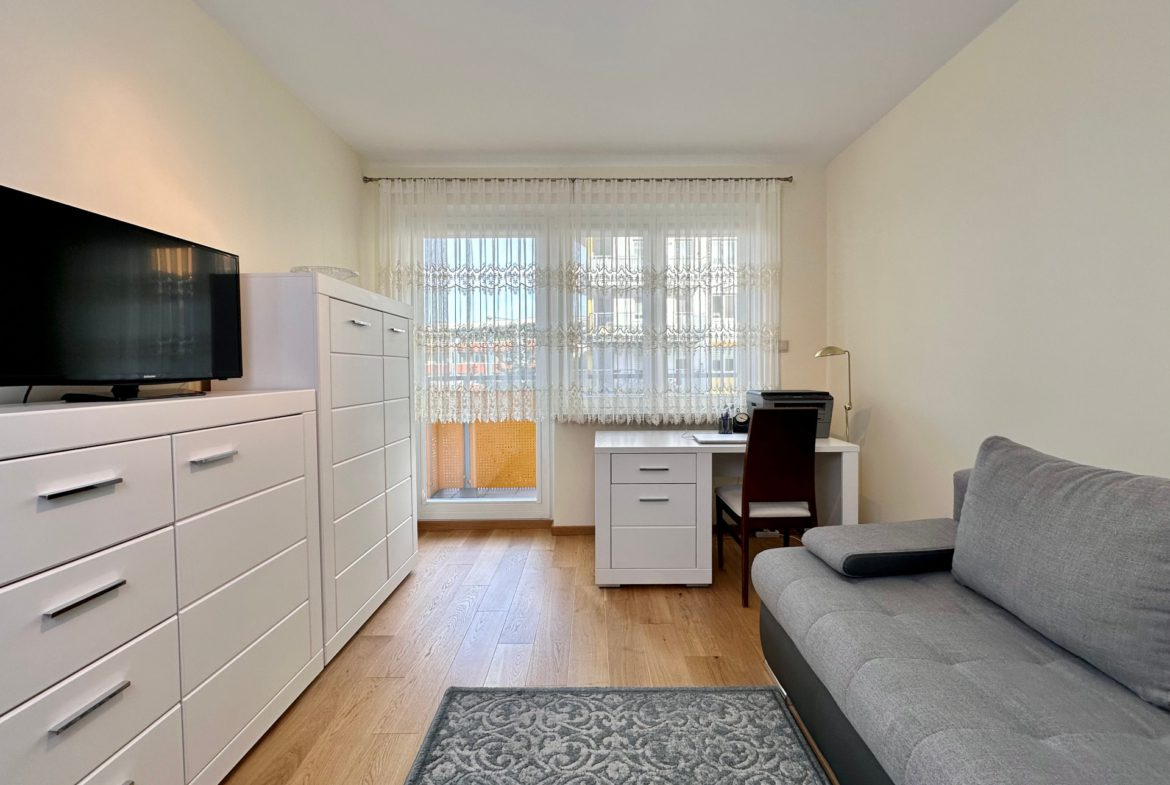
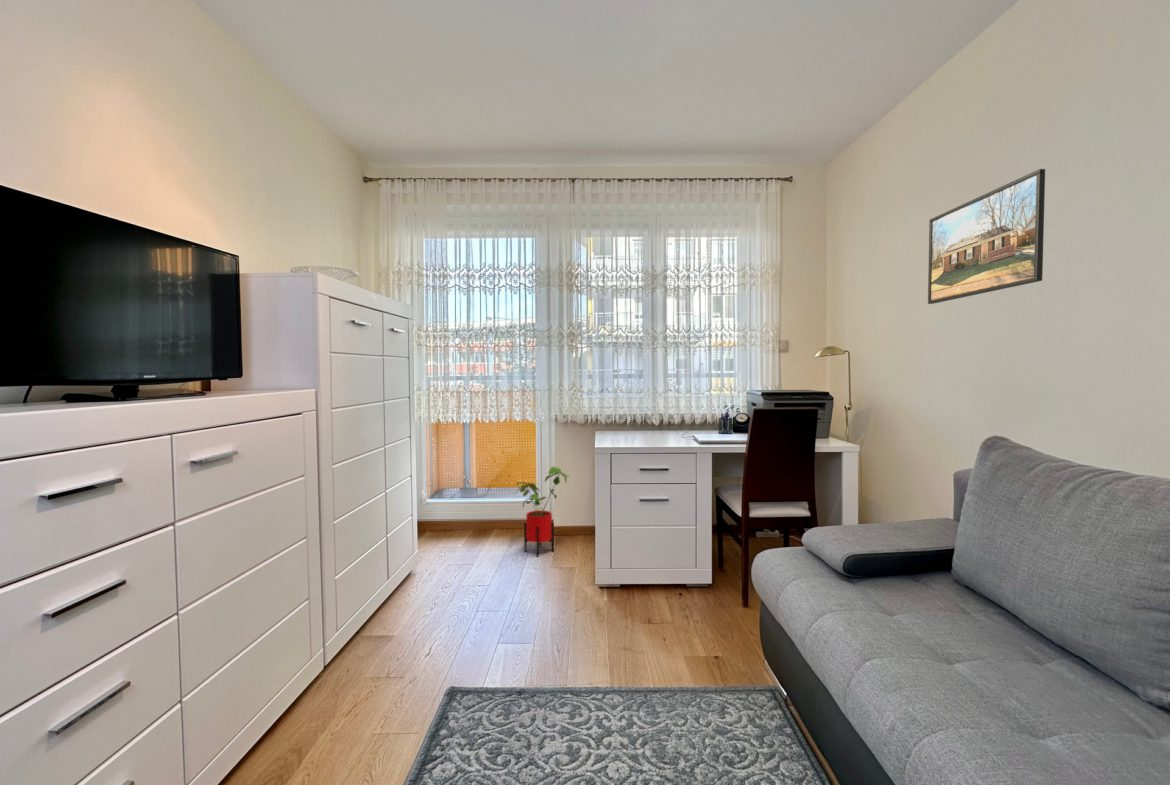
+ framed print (978, 245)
+ house plant (541, 508)
